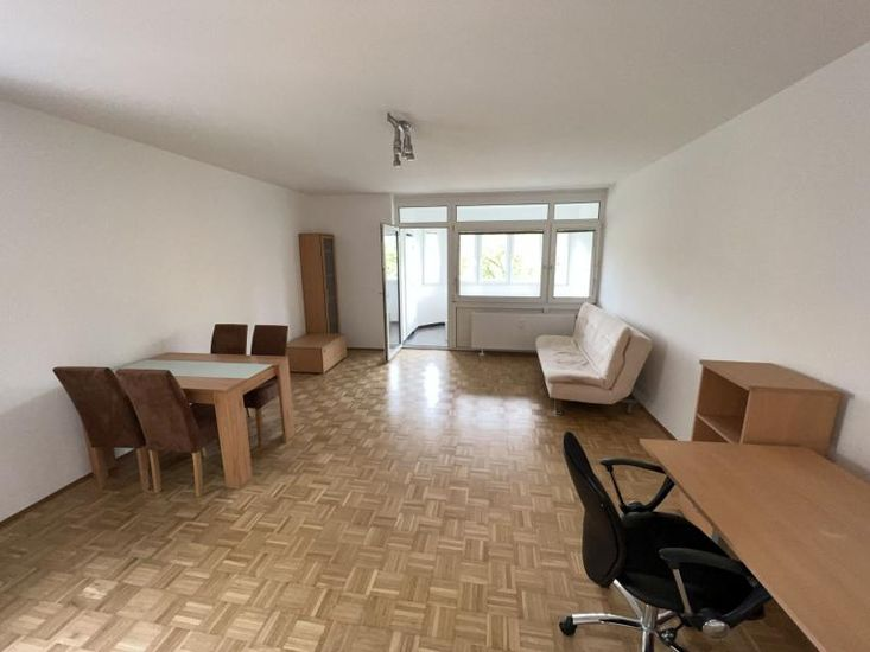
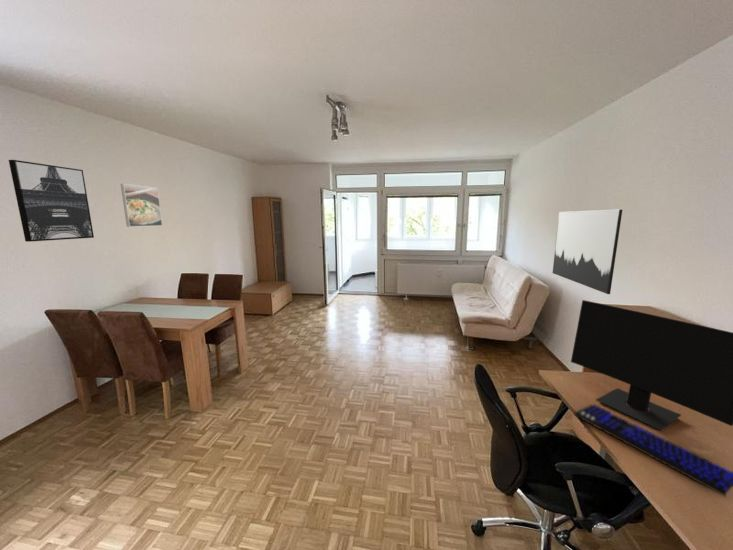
+ keyboard (647, 439)
+ wall art (580, 247)
+ wall art (56, 203)
+ computer monitor (645, 363)
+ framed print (143, 206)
